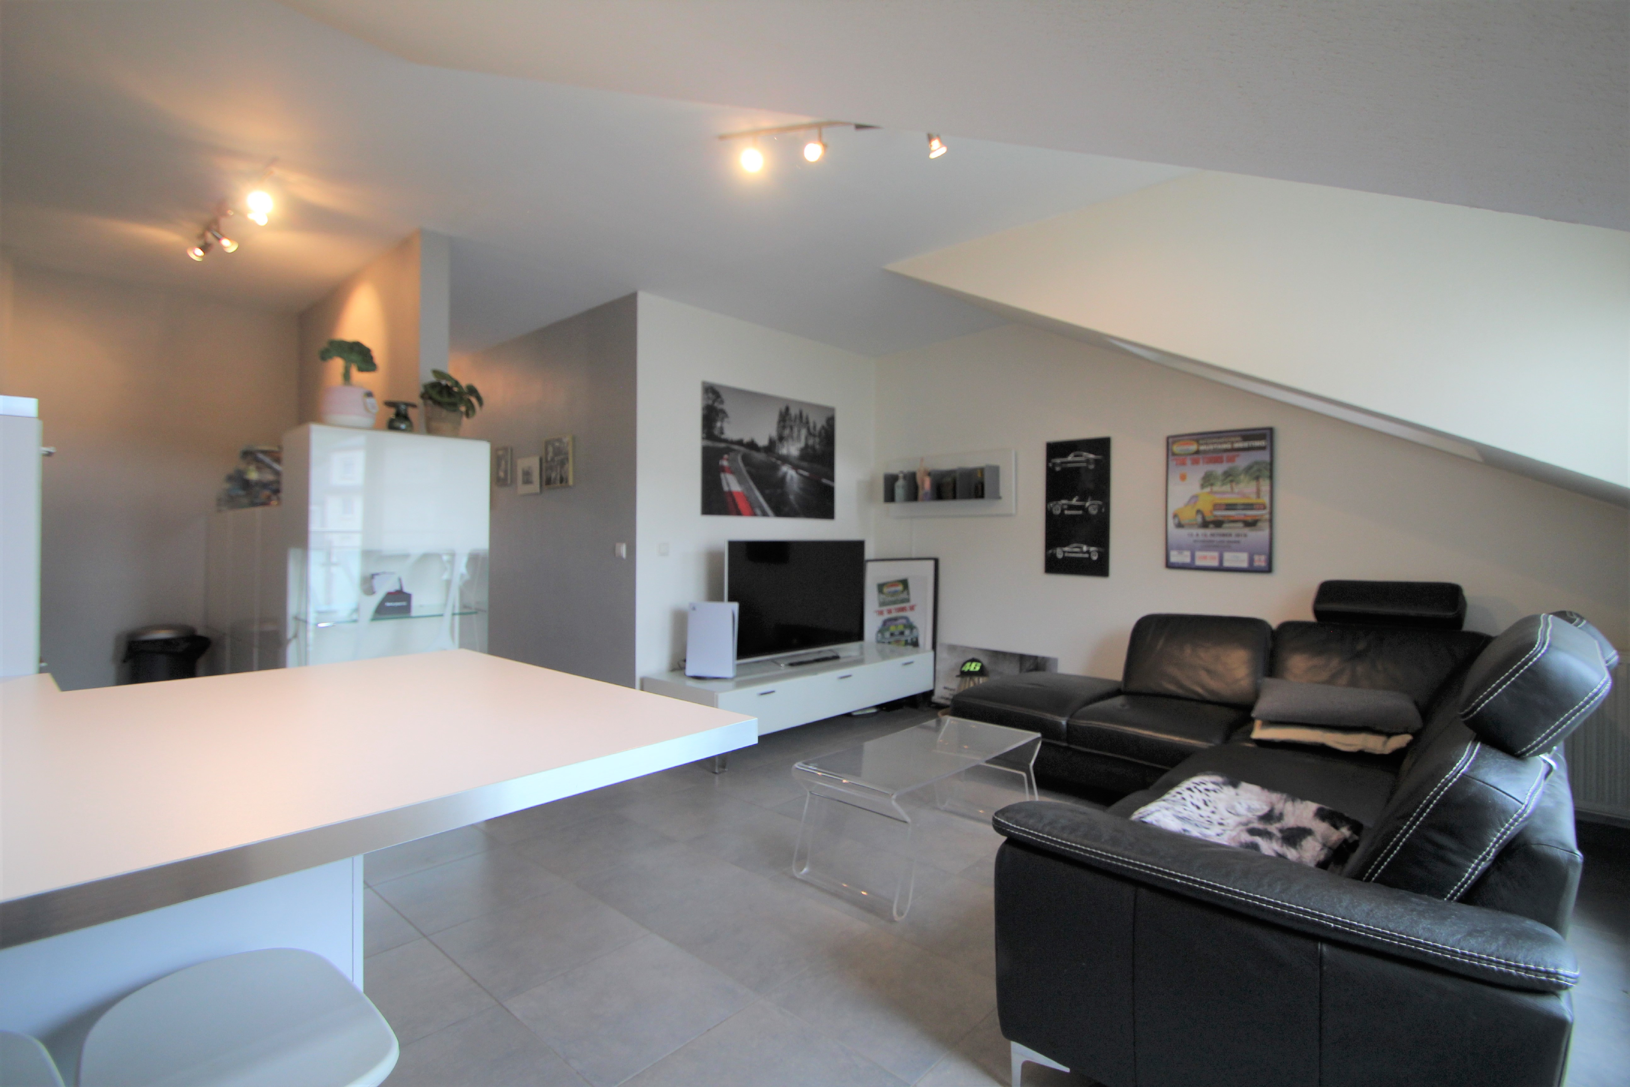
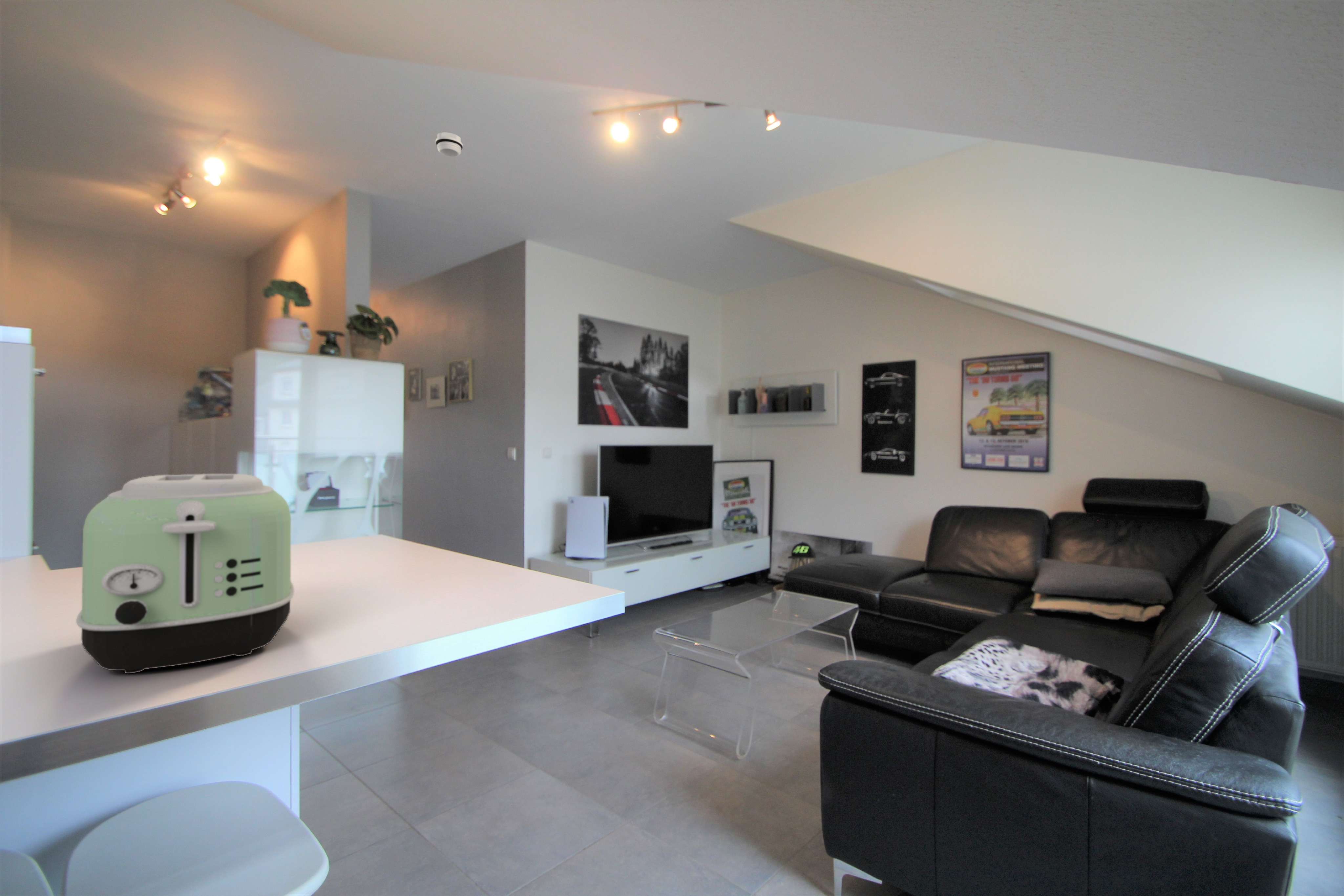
+ smoke detector (449, 145)
+ toaster (196, 560)
